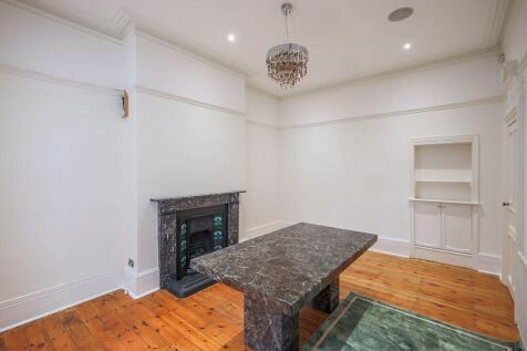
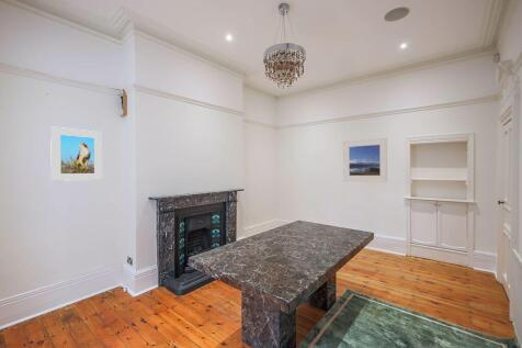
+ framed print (364, 160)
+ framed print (78, 155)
